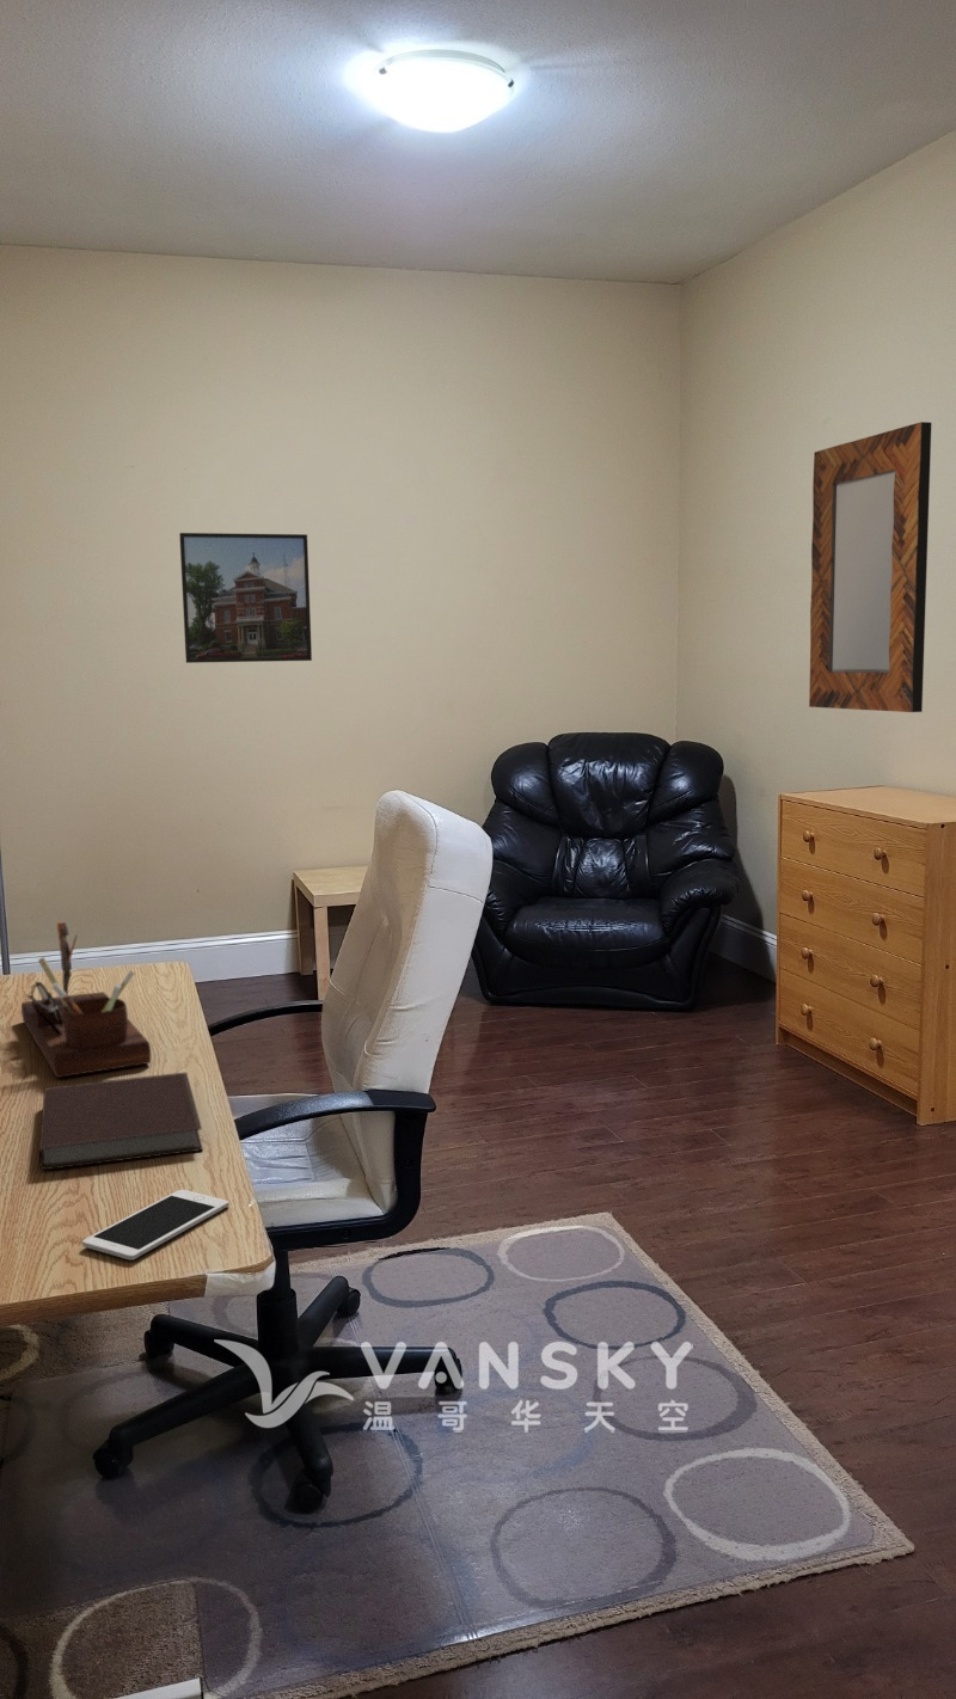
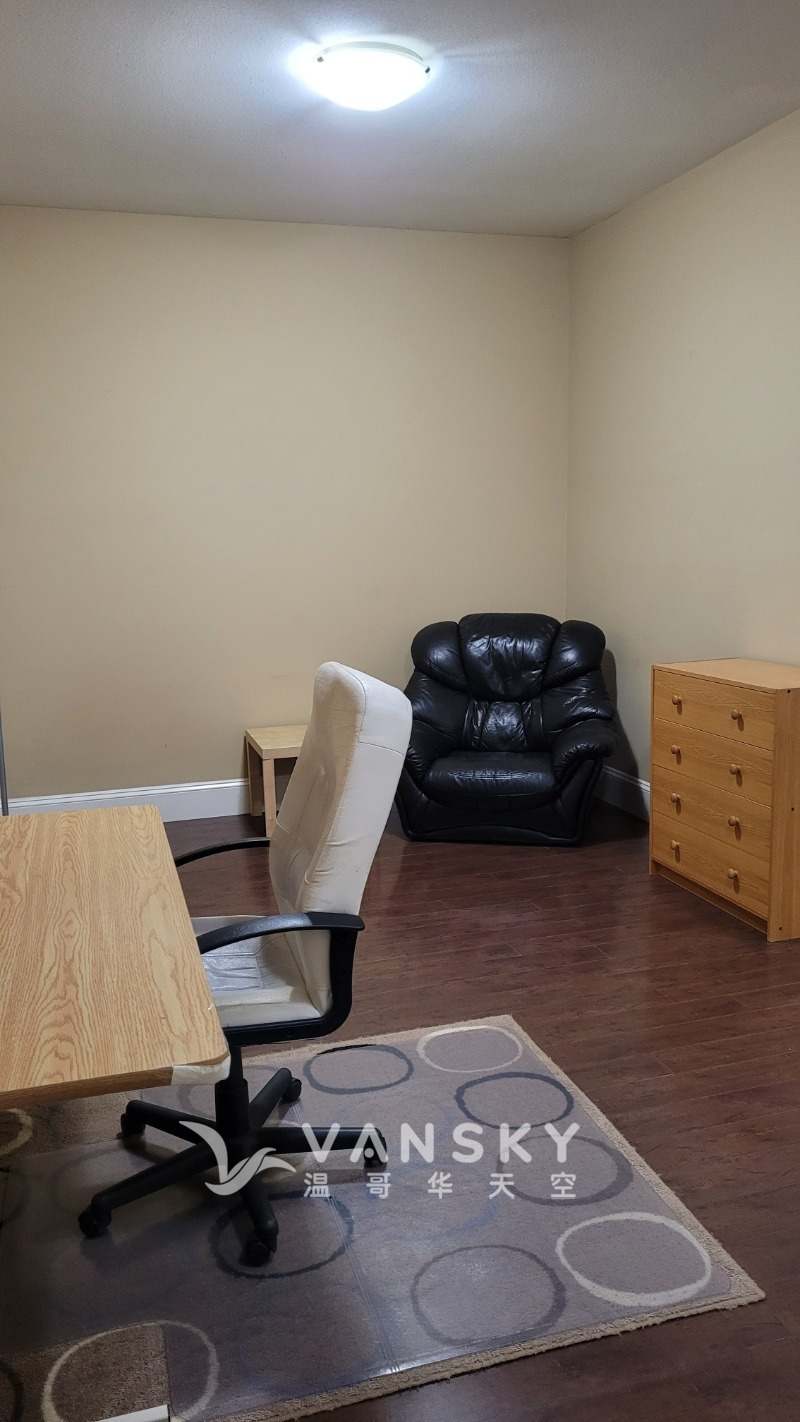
- notebook (118, 1117)
- home mirror (864, 575)
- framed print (246, 597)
- cell phone (158, 1222)
- desk organizer (79, 994)
